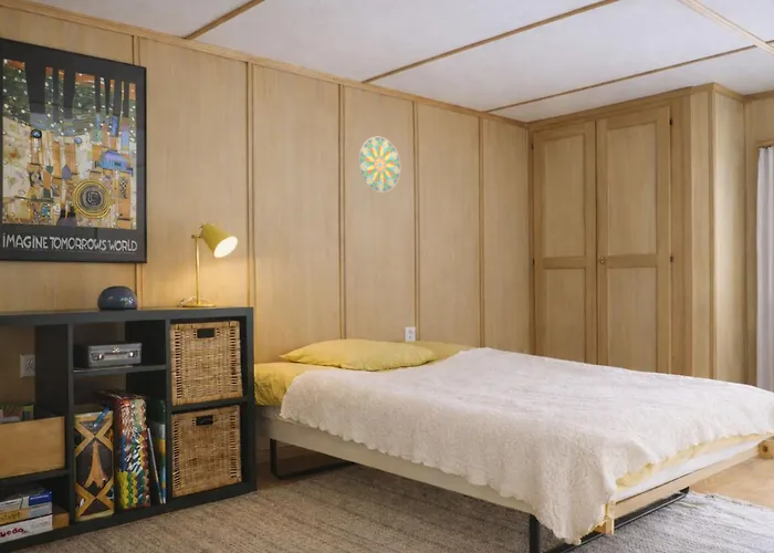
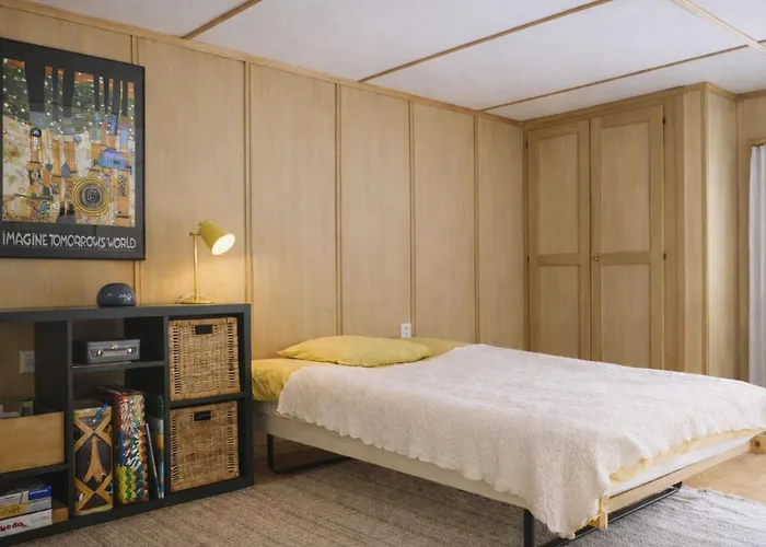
- decorative plate (379, 164)
